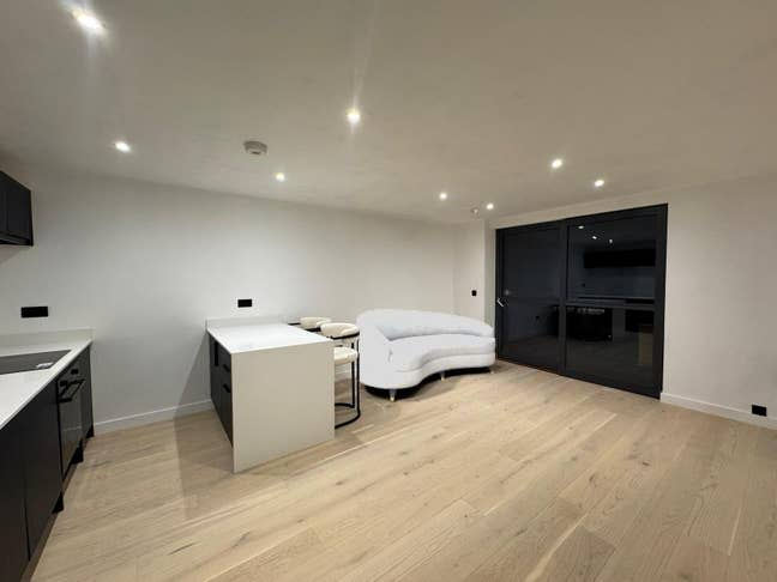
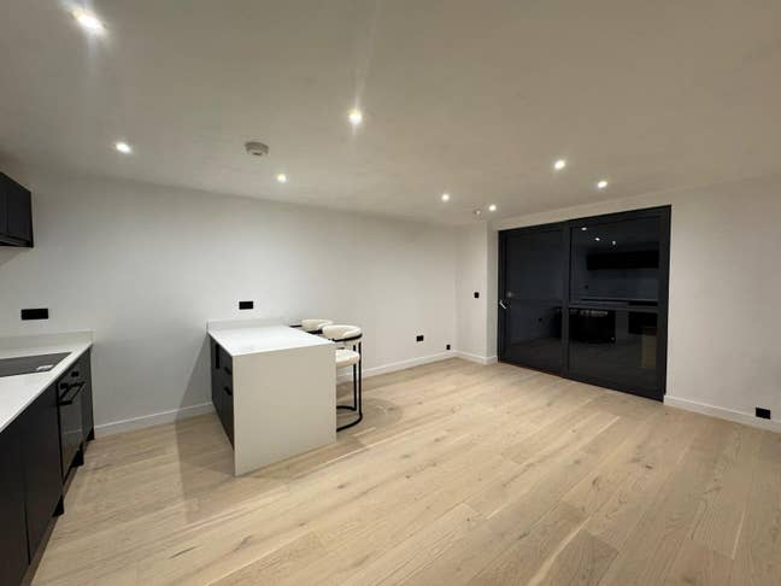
- sofa (424, 342)
